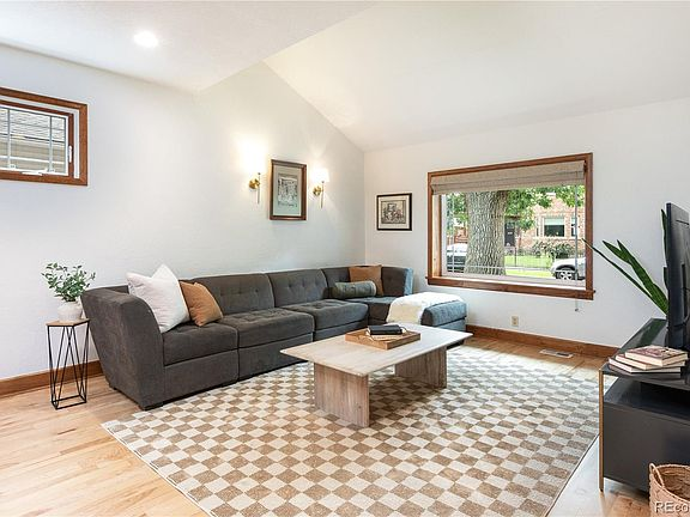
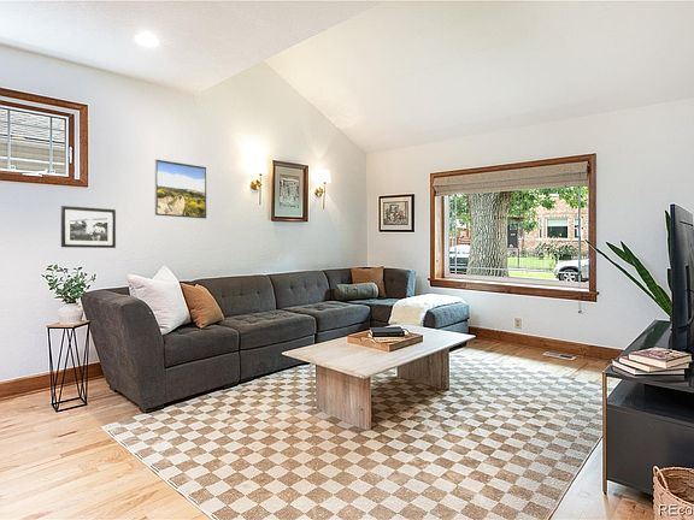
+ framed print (181, 190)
+ picture frame (89, 228)
